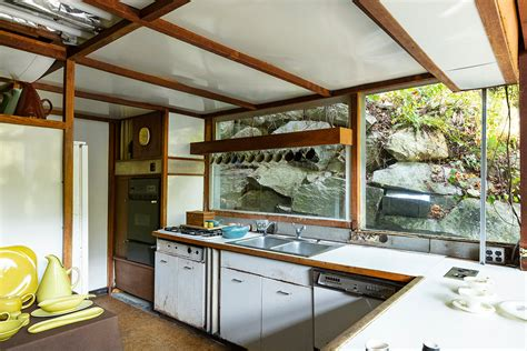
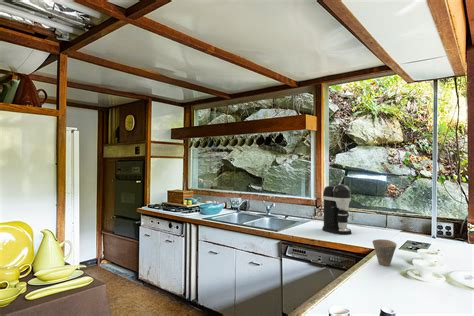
+ cup (384, 253)
+ coffee maker (336, 207)
